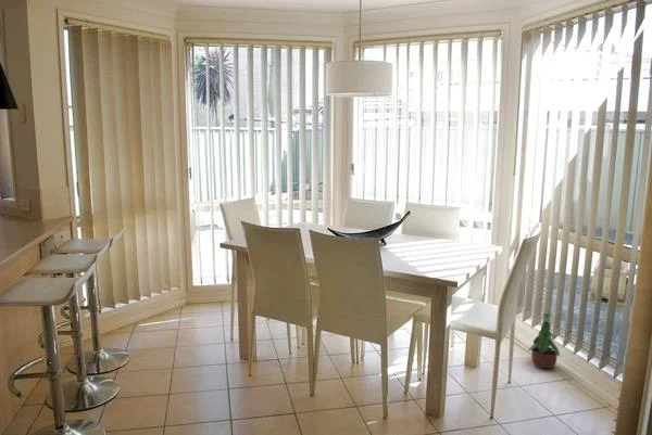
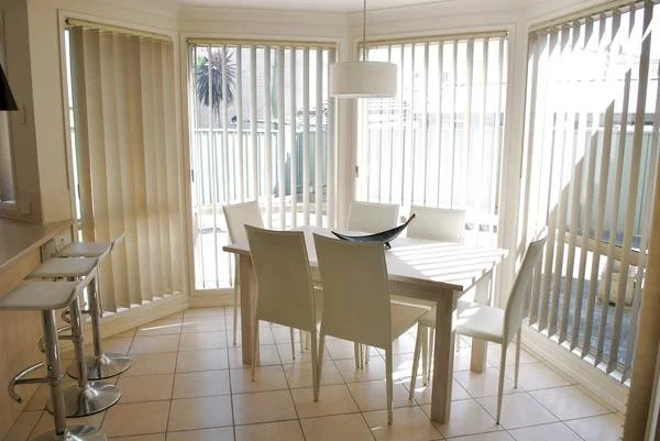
- potted plant (543, 340)
